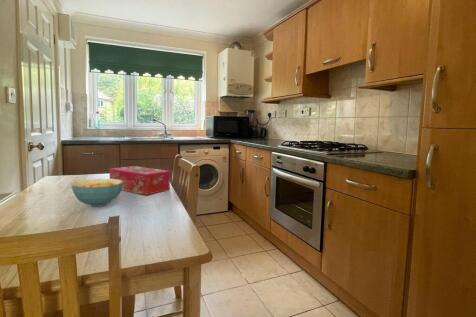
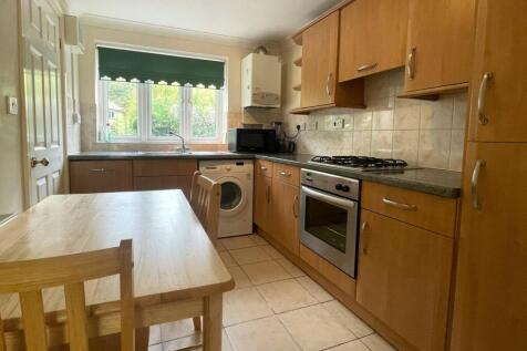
- cereal bowl (98, 193)
- tissue box (139, 179)
